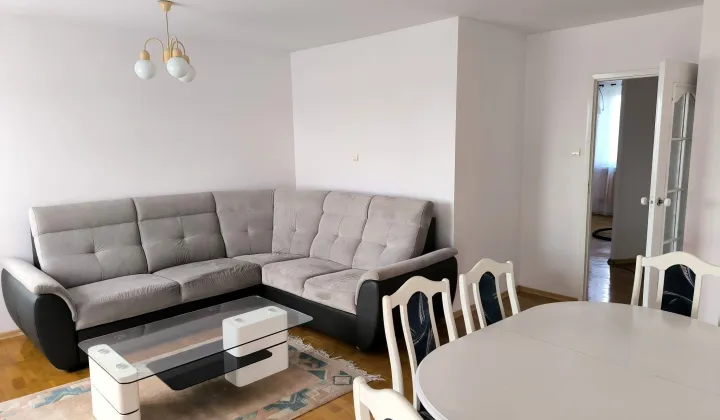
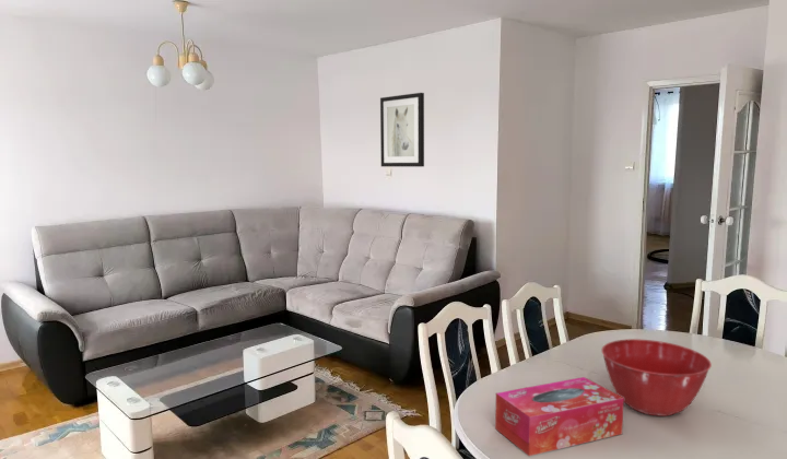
+ tissue box (557, 413)
+ wall art (401, 131)
+ mixing bowl (653, 380)
